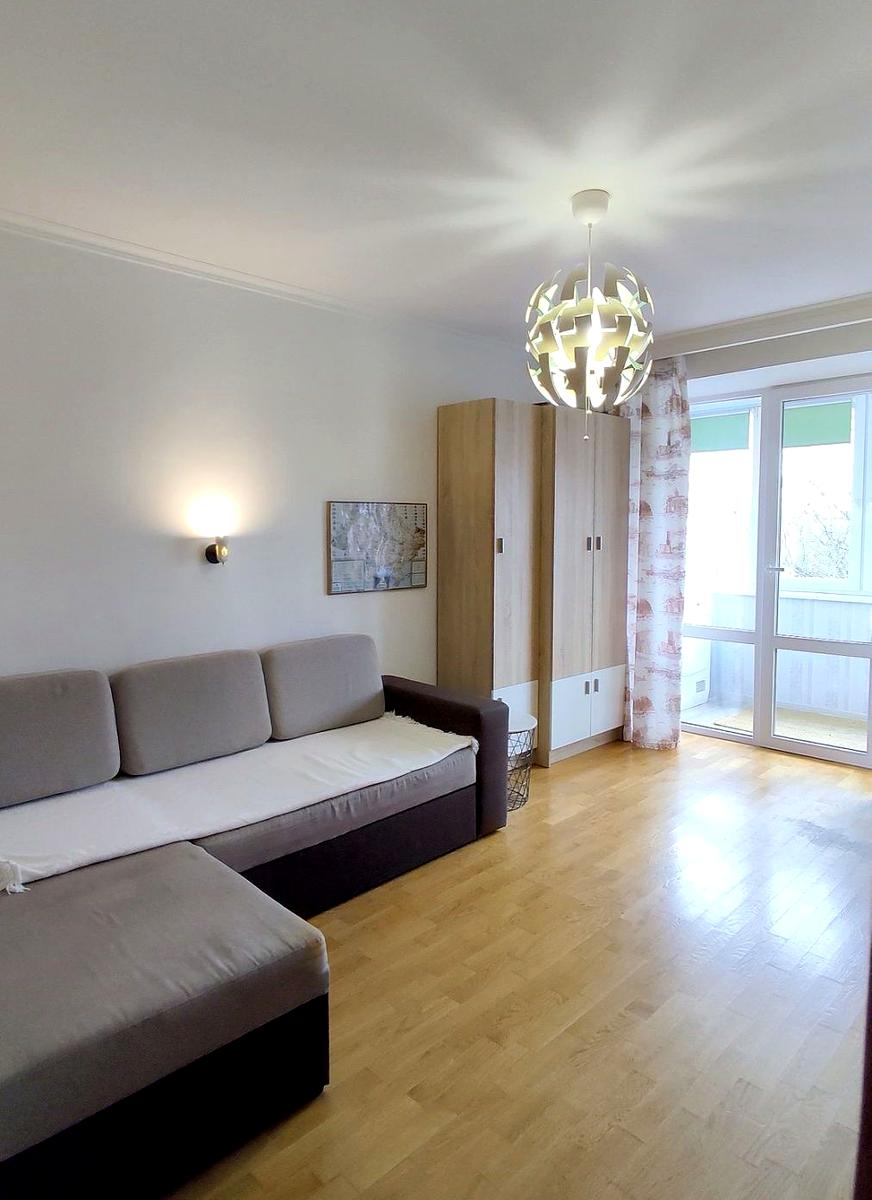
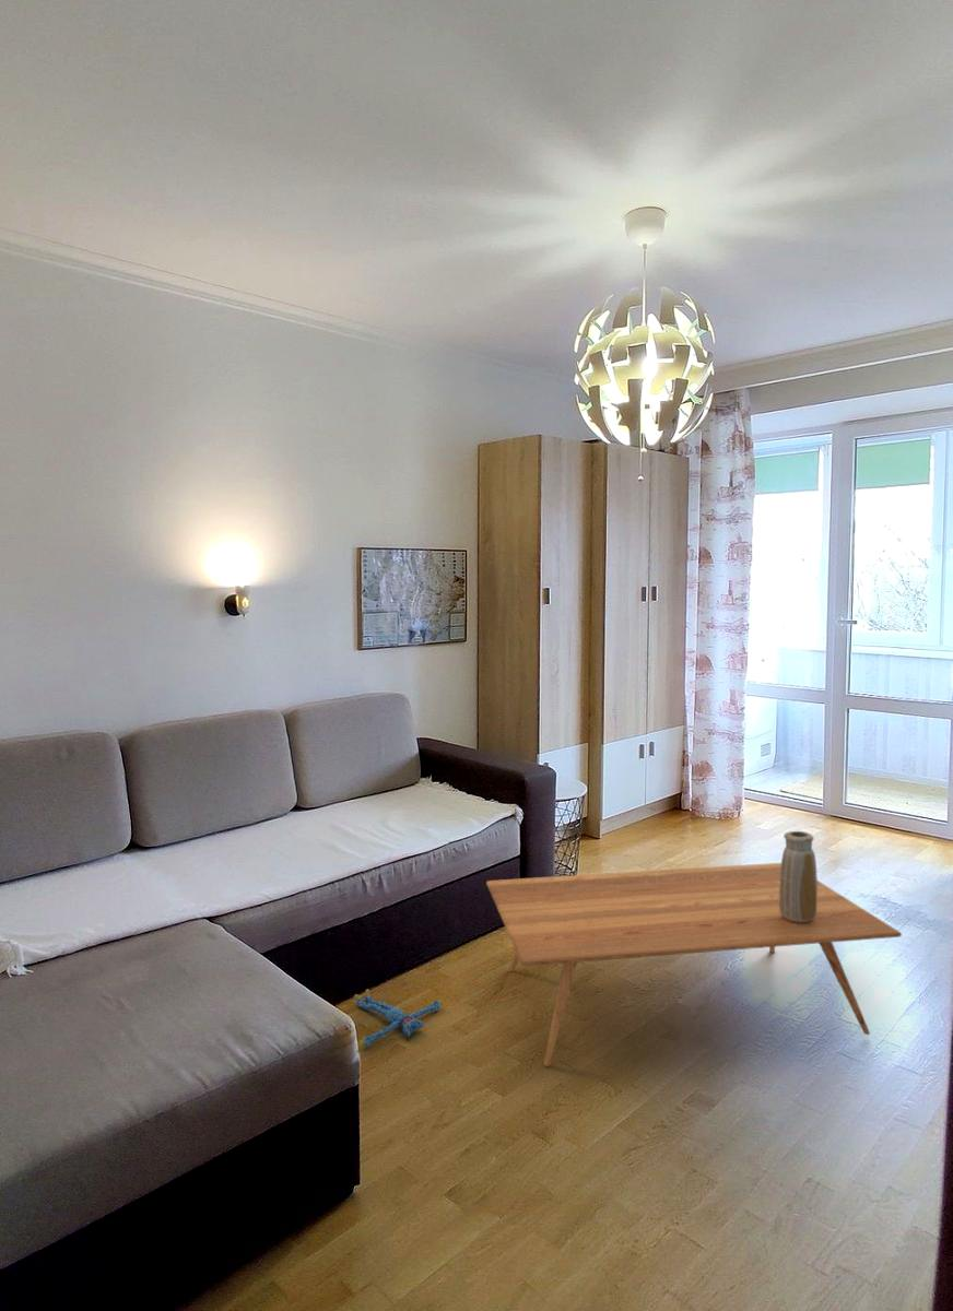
+ vase (799, 875)
+ plush toy (388, 1012)
+ coffee table (675, 952)
